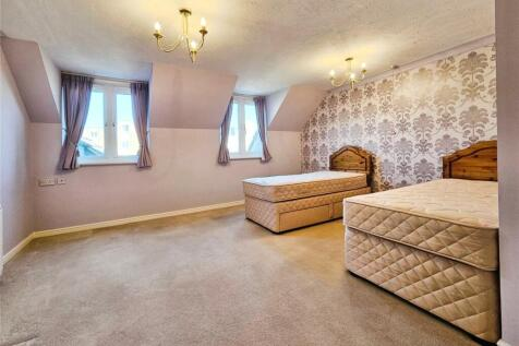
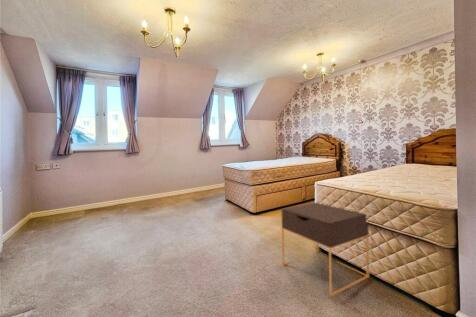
+ nightstand (322, 240)
